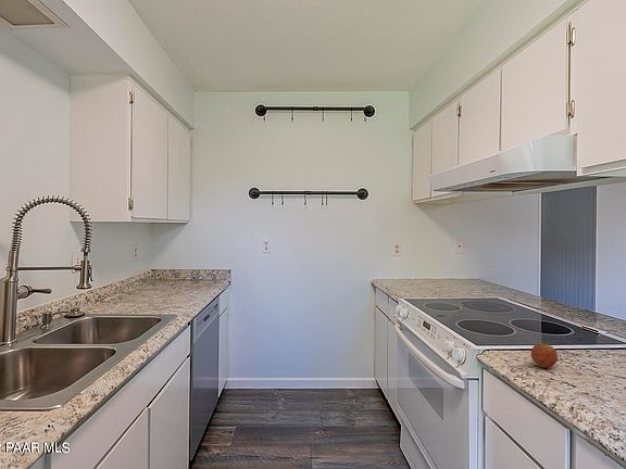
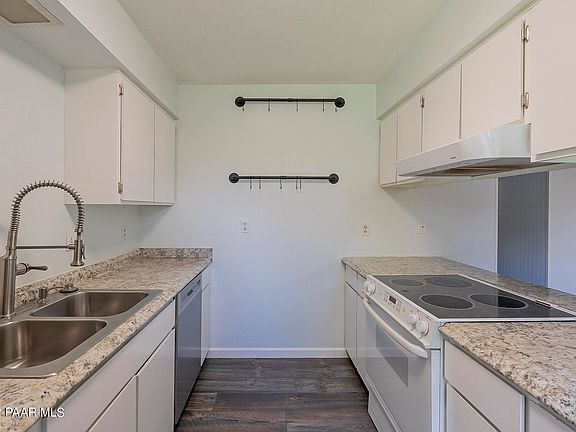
- fruit (543, 354)
